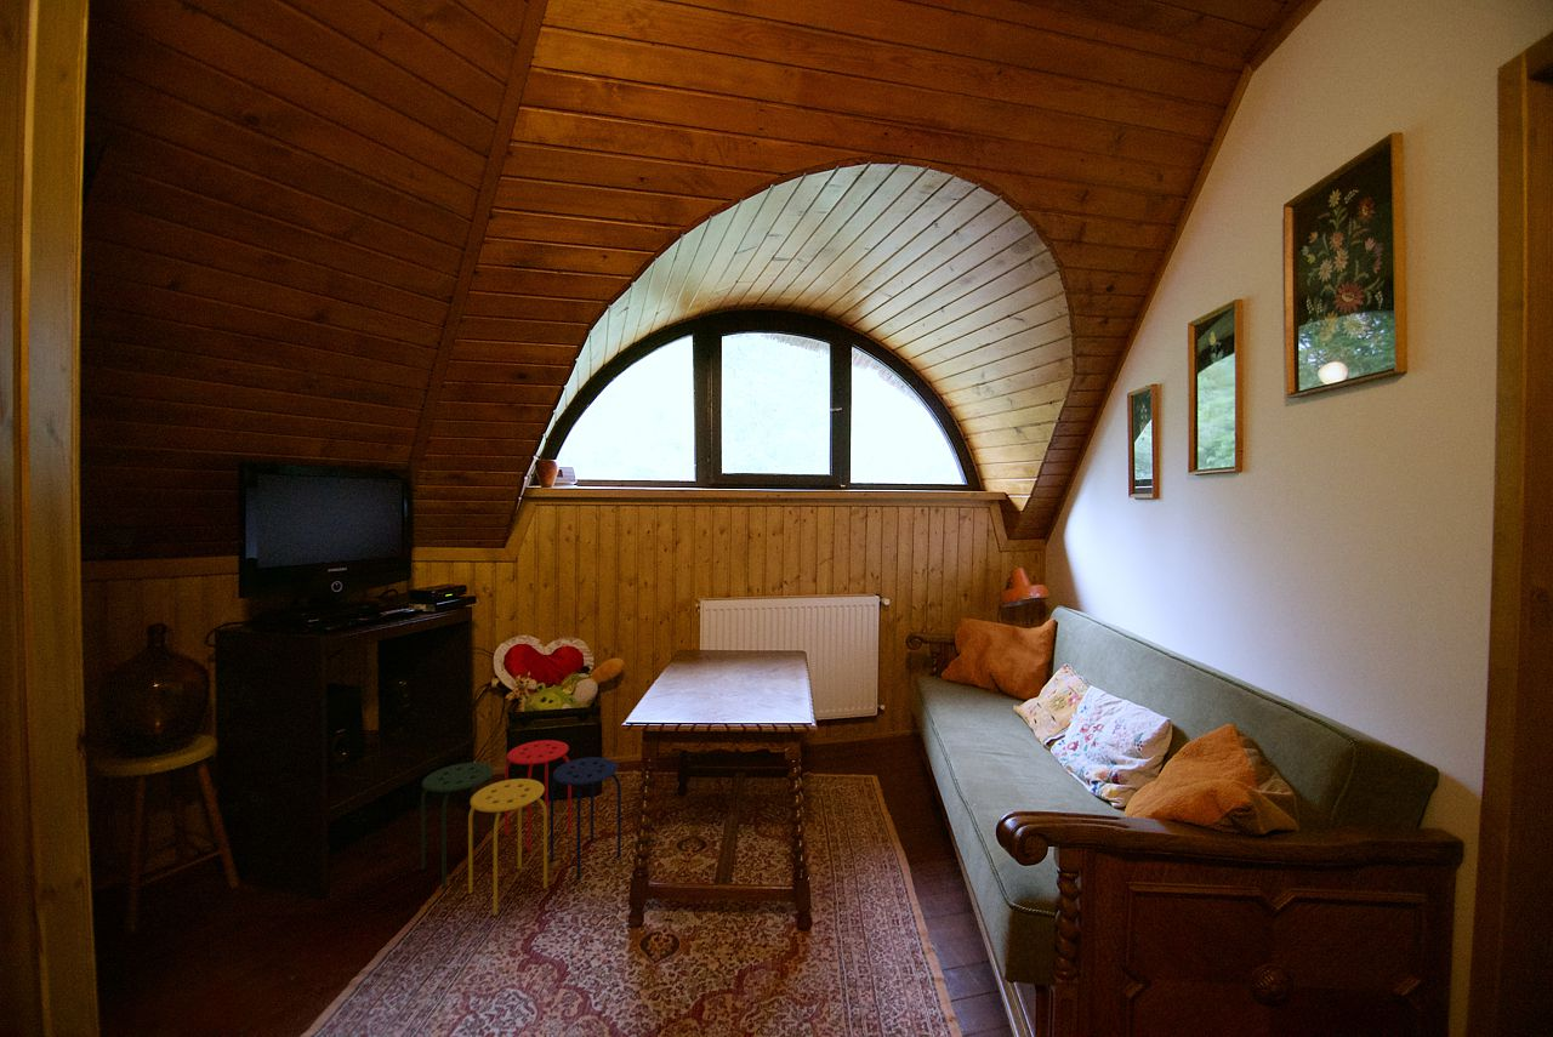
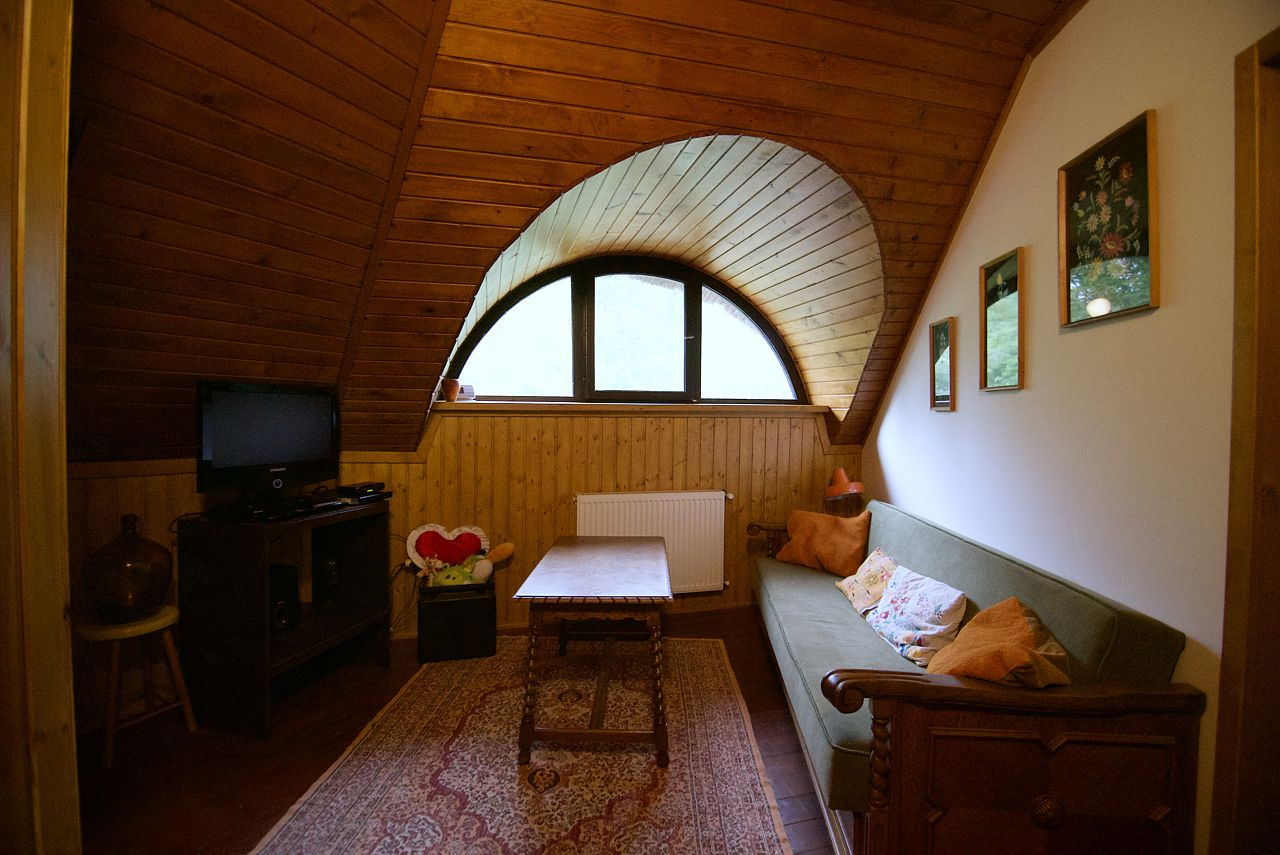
- stool (520, 814)
